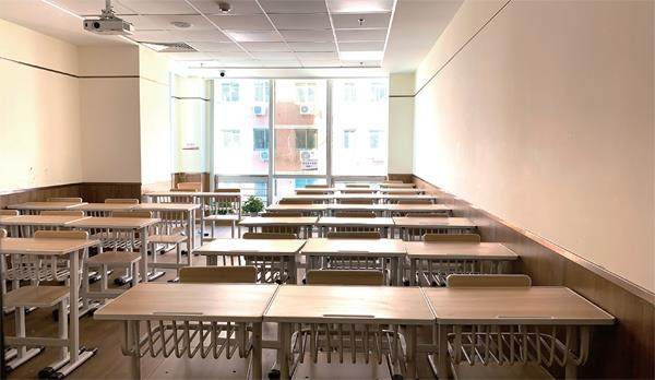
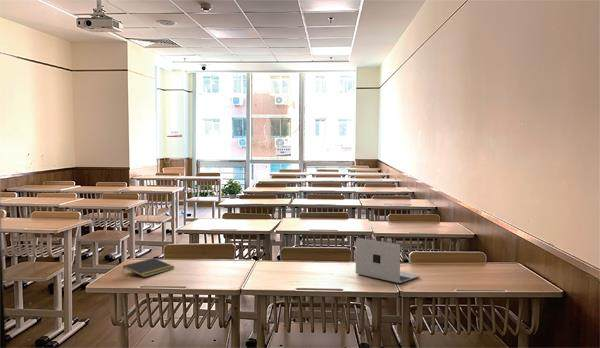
+ laptop (387, 257)
+ notepad (149, 267)
